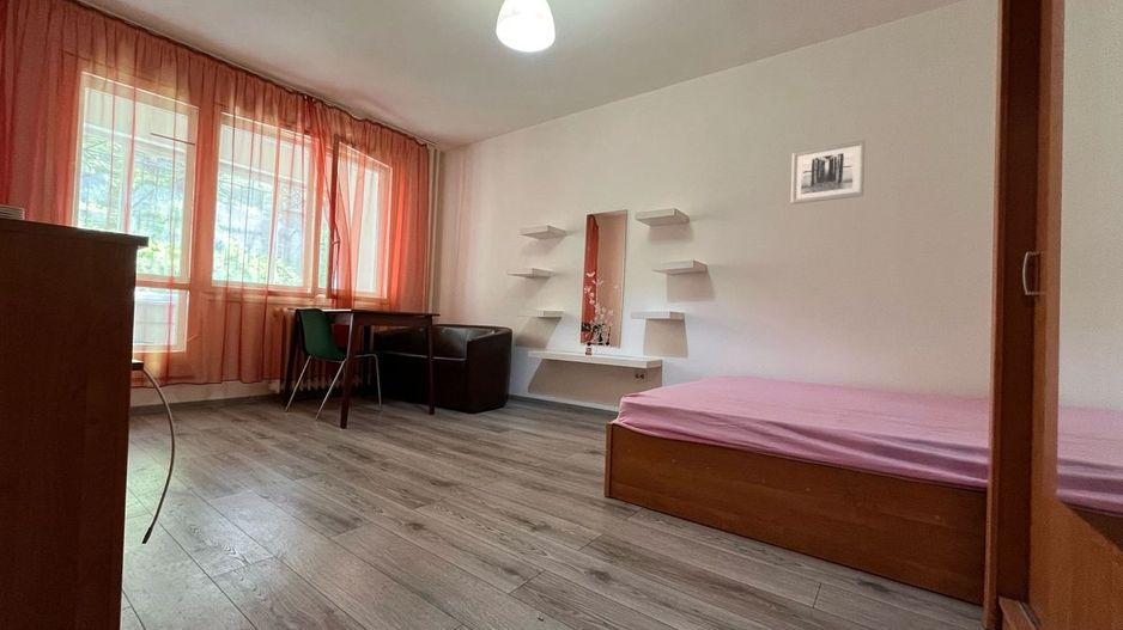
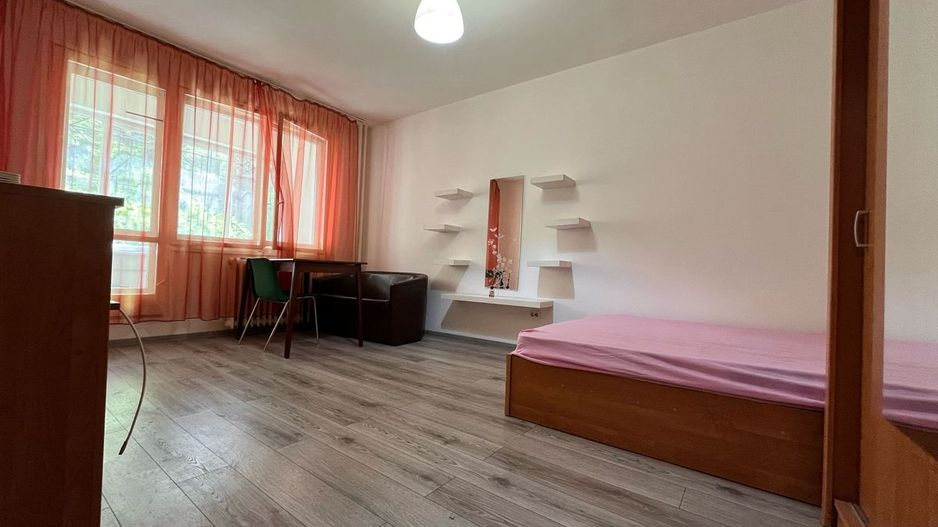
- wall art (826, 173)
